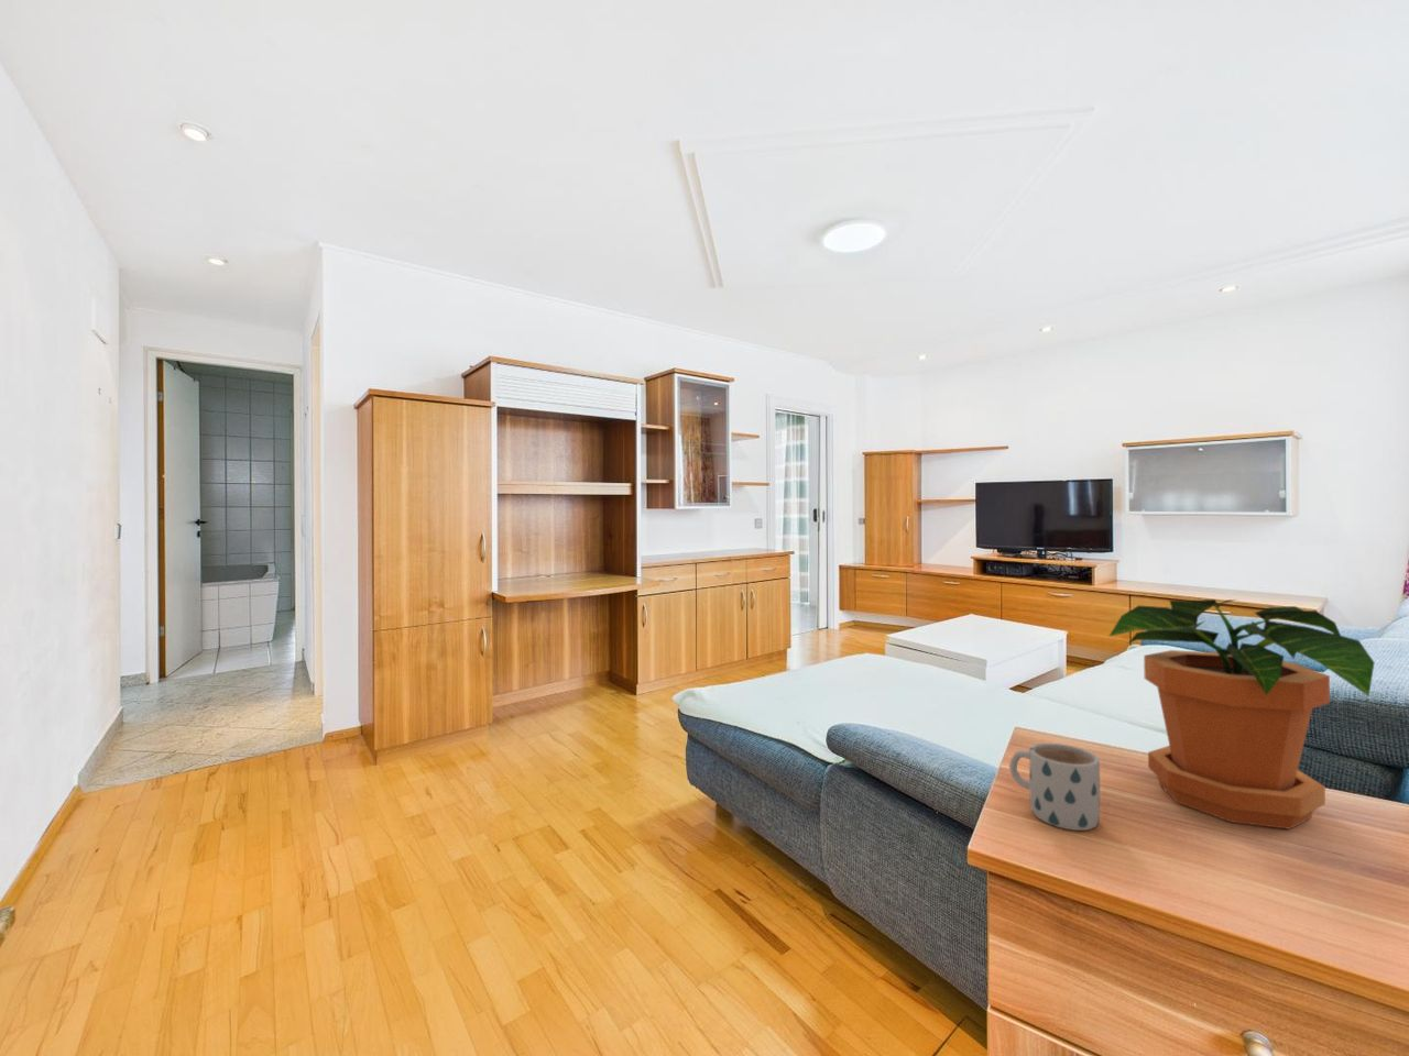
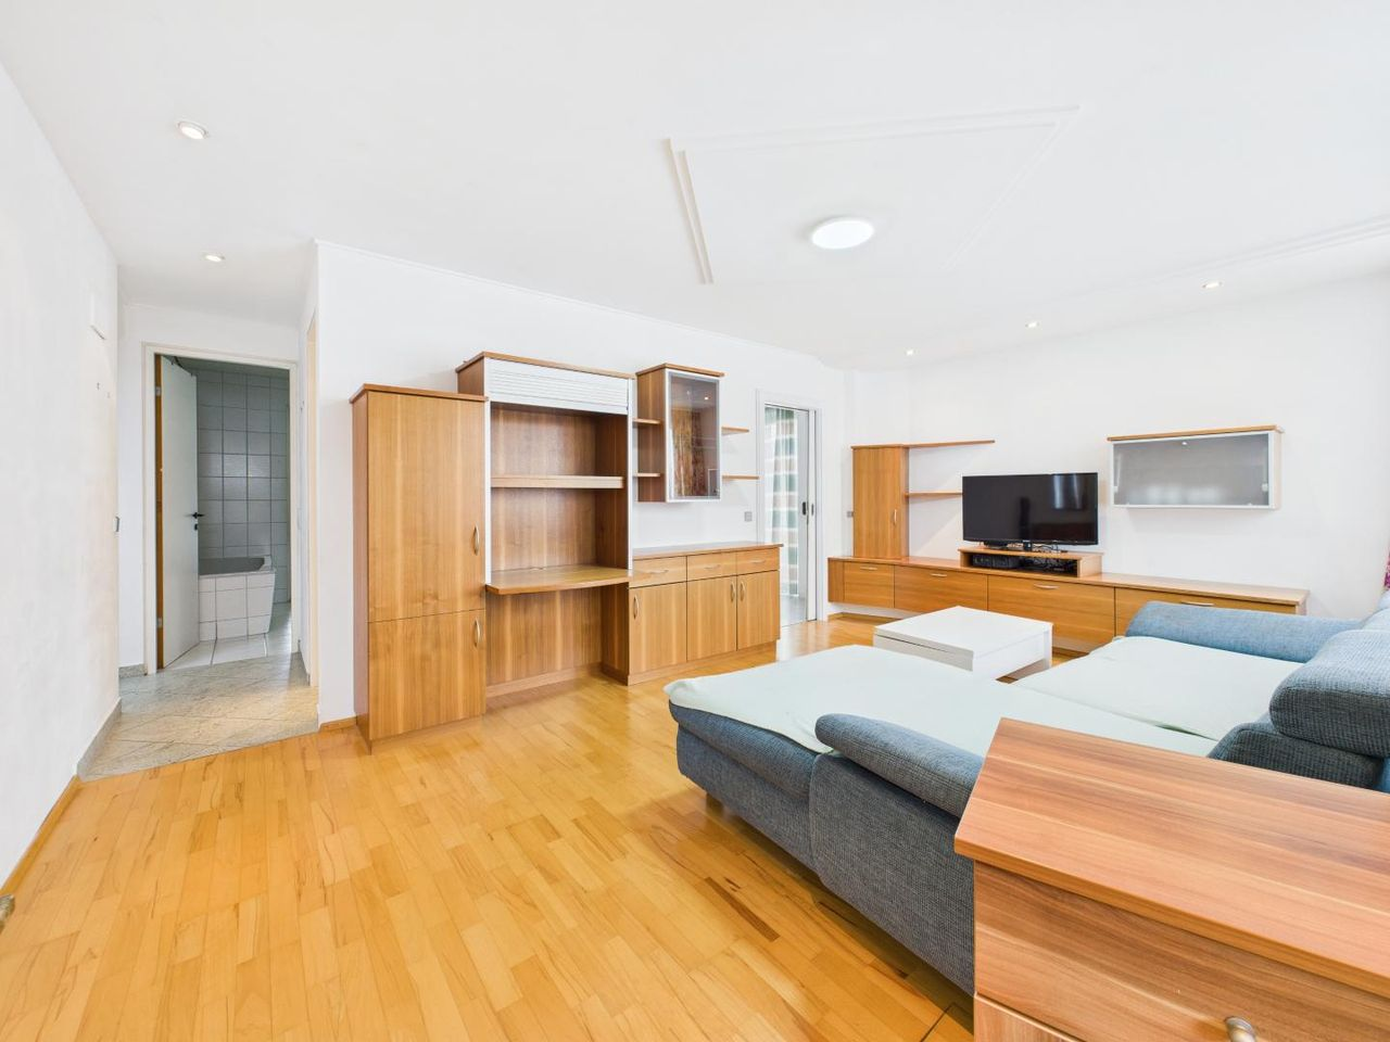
- potted plant (1235, 707)
- mug (1052, 781)
